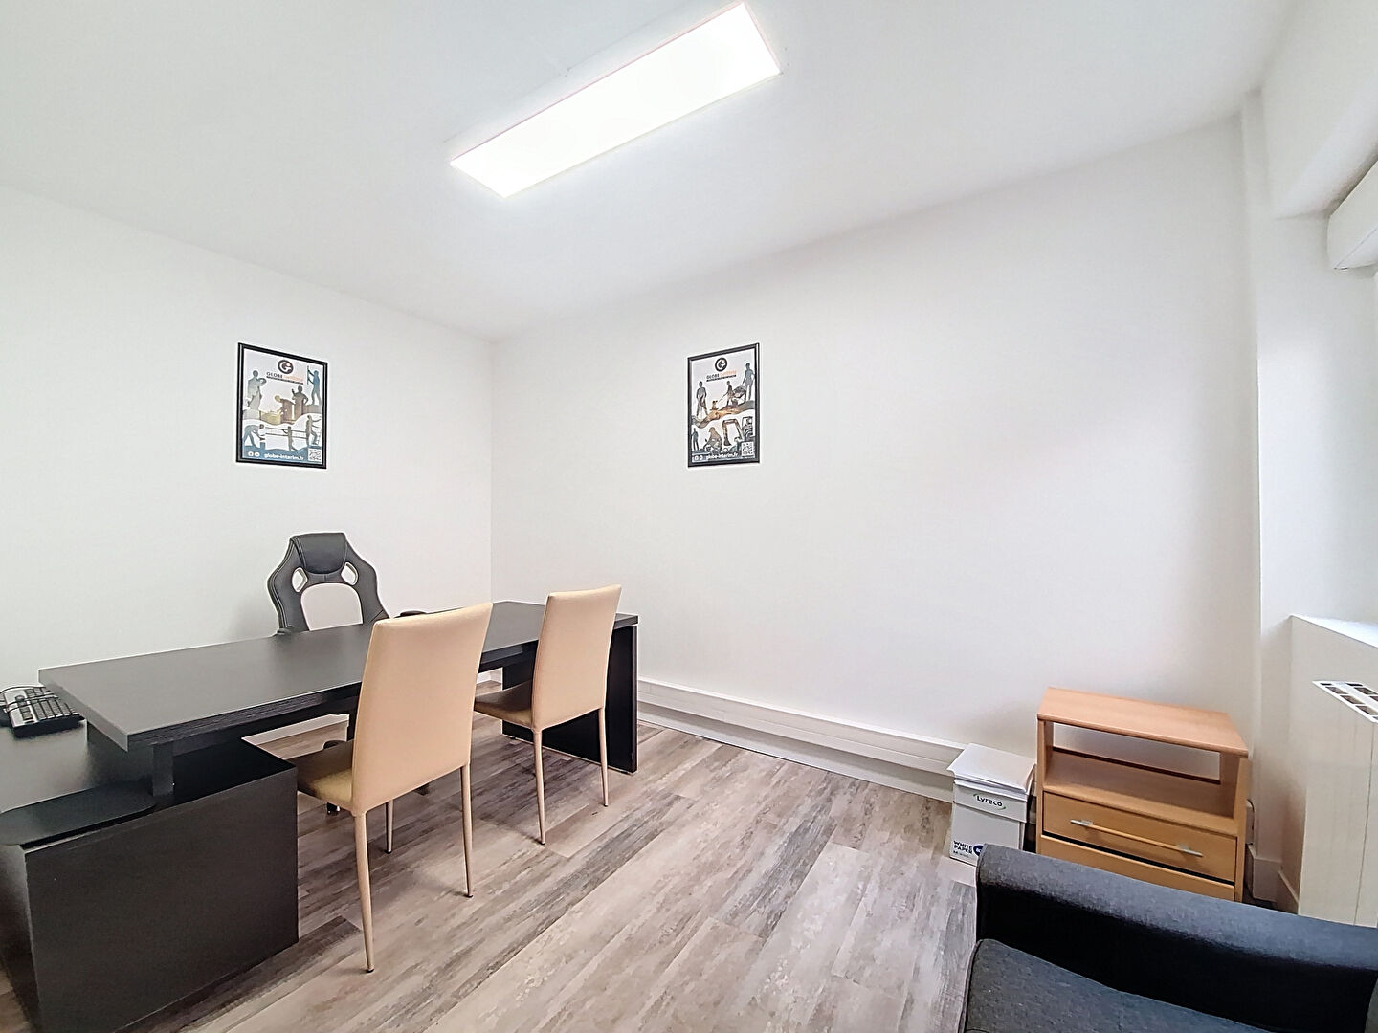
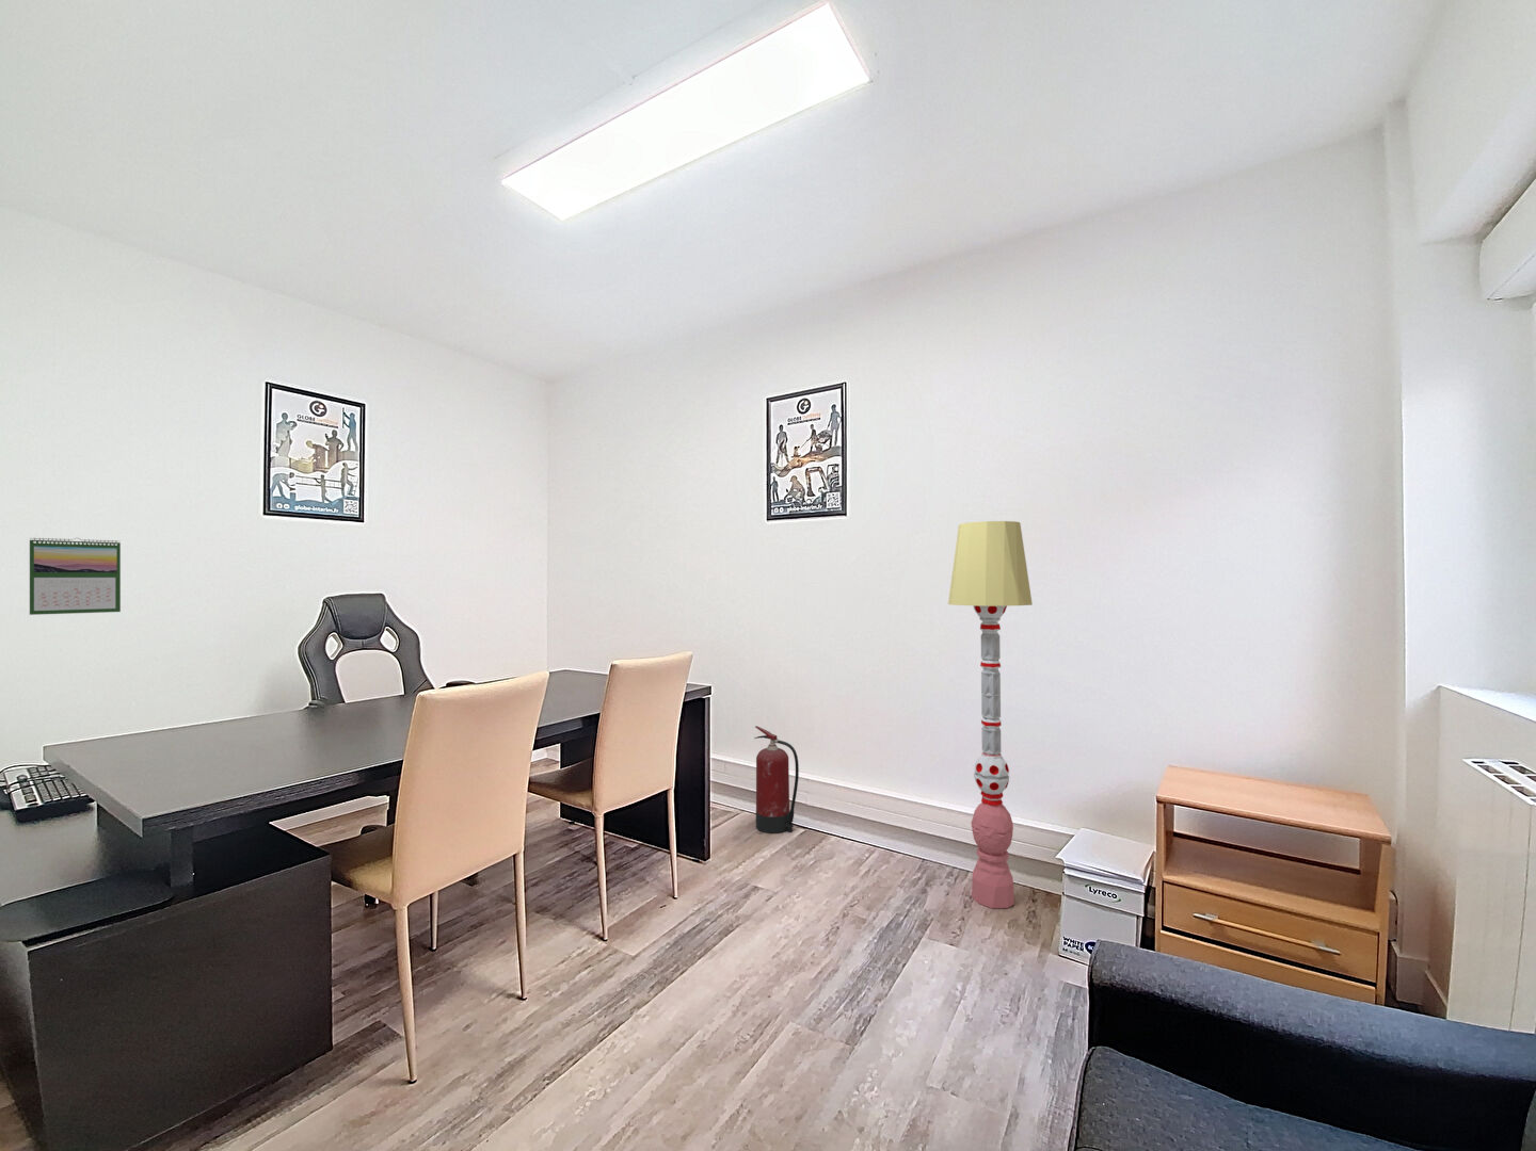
+ floor lamp (991, 710)
+ calendar (76, 576)
+ fire extinguisher (775, 777)
